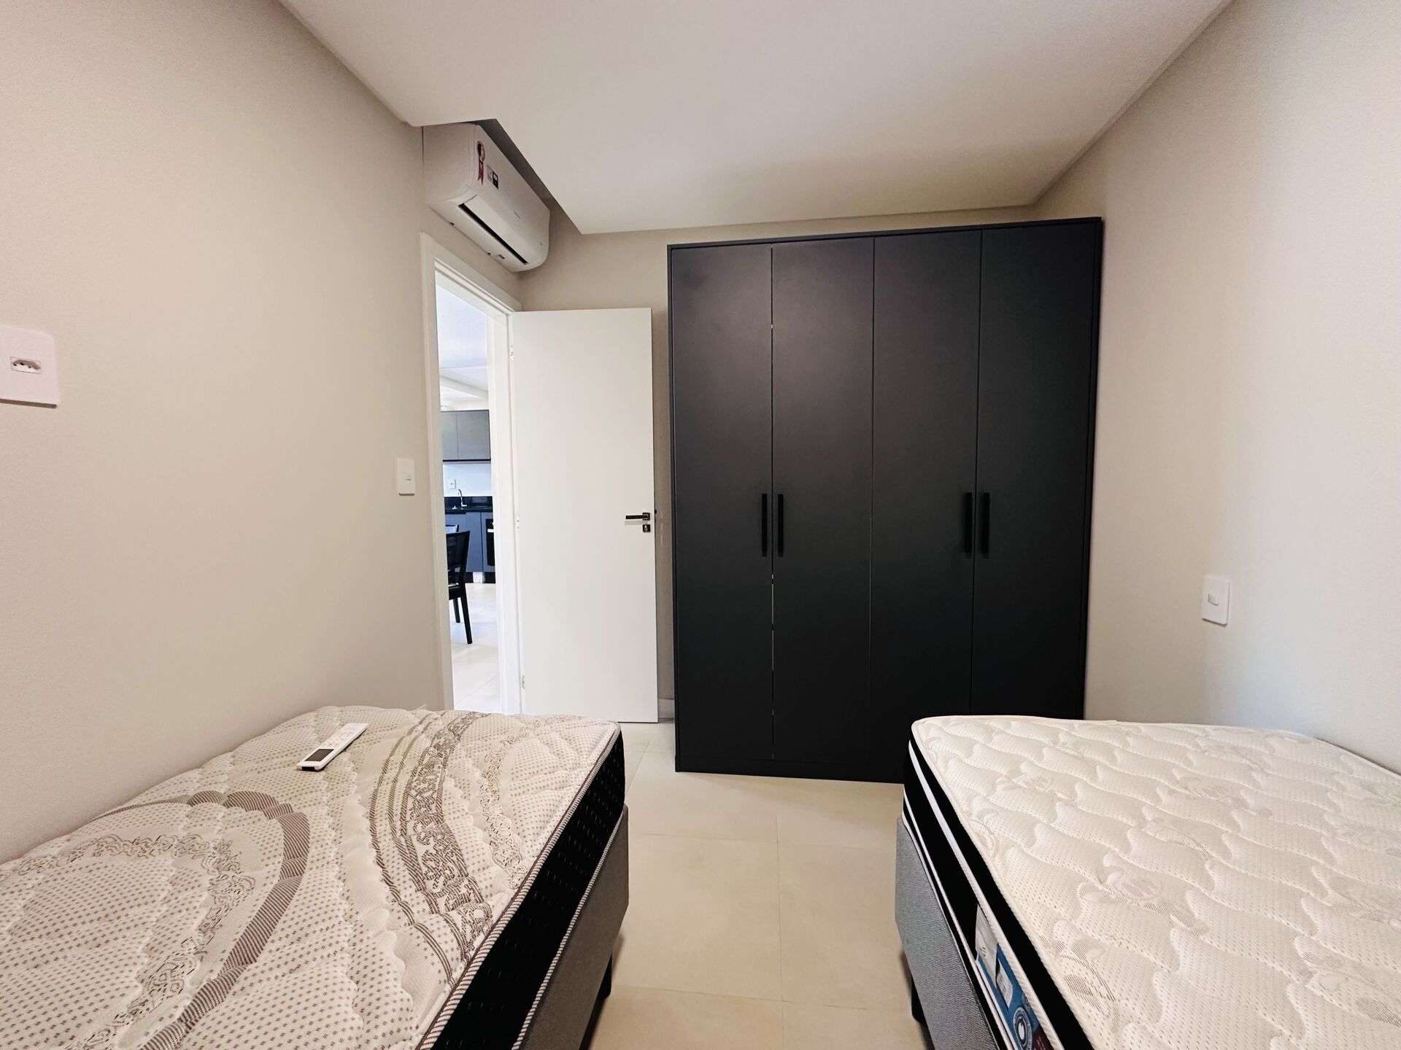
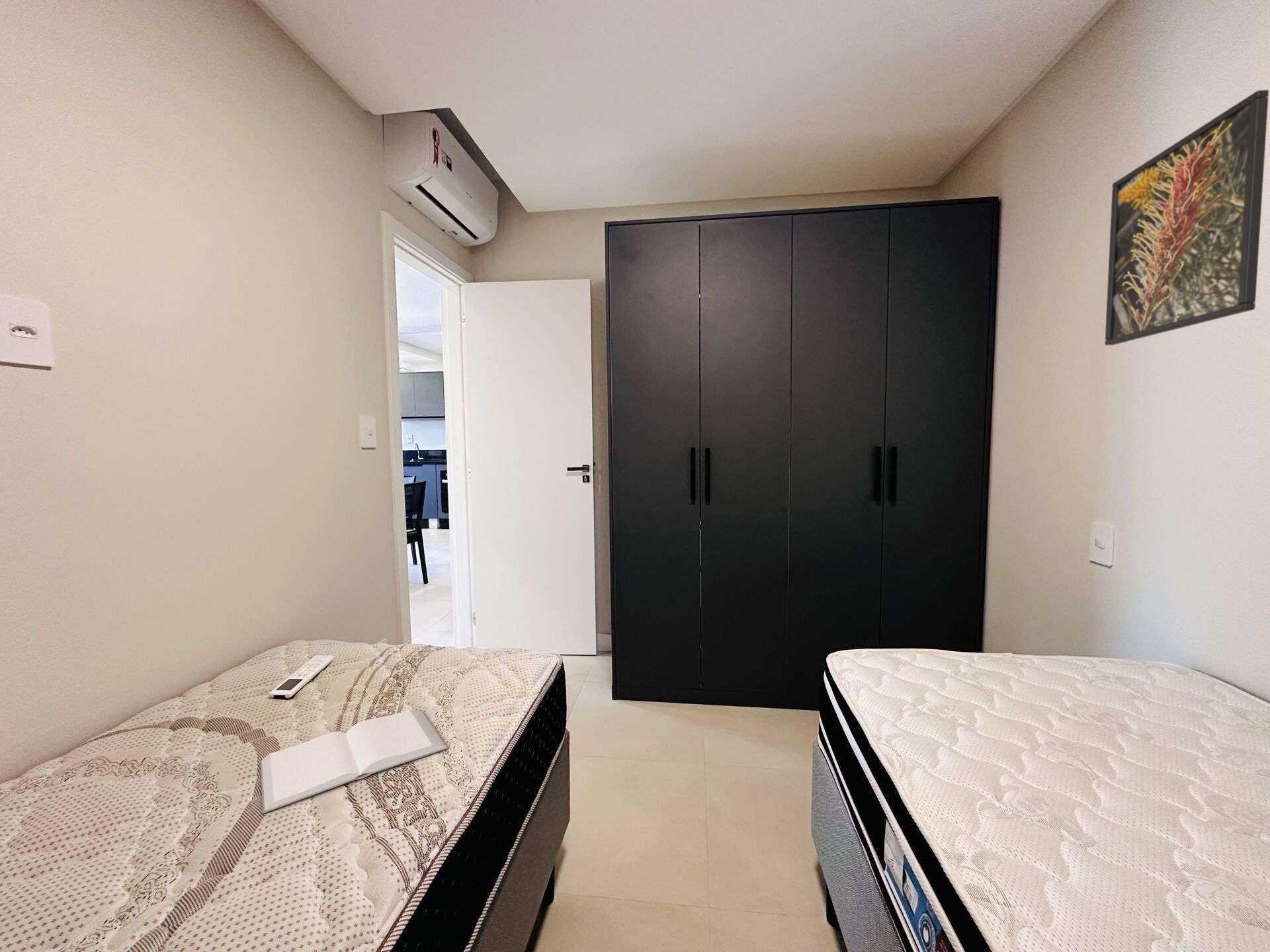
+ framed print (1173, 237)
+ book (356, 749)
